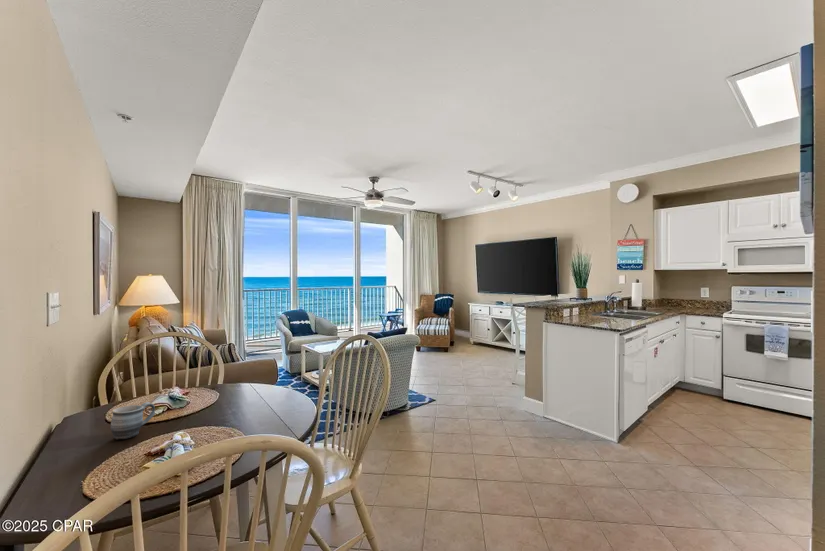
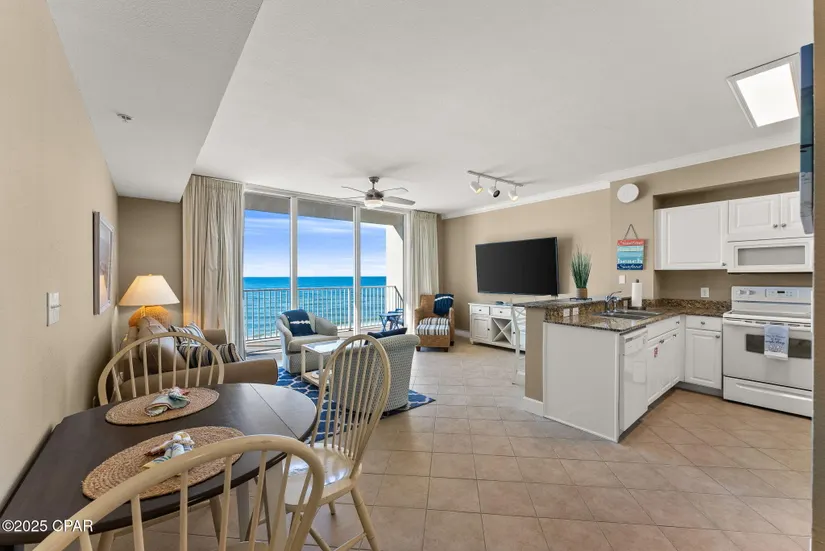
- mug (132, 419)
